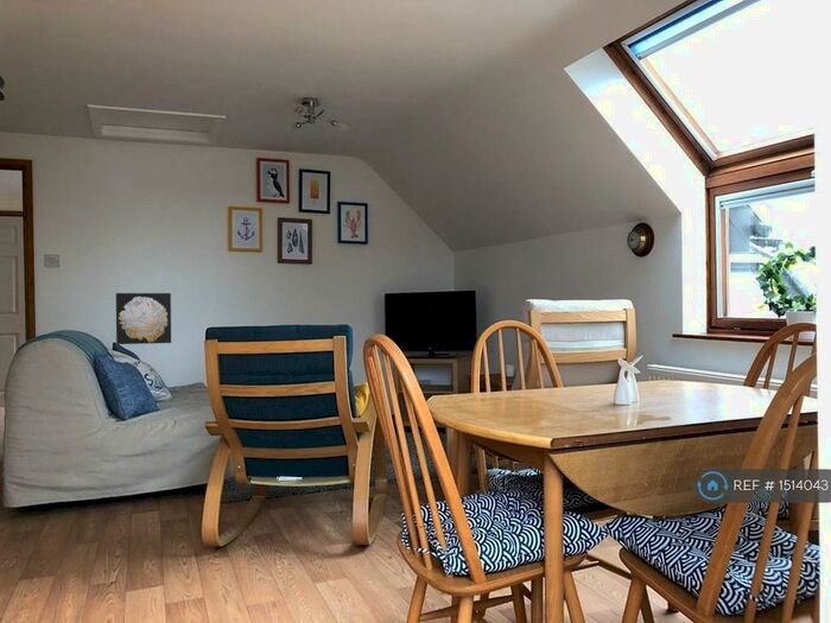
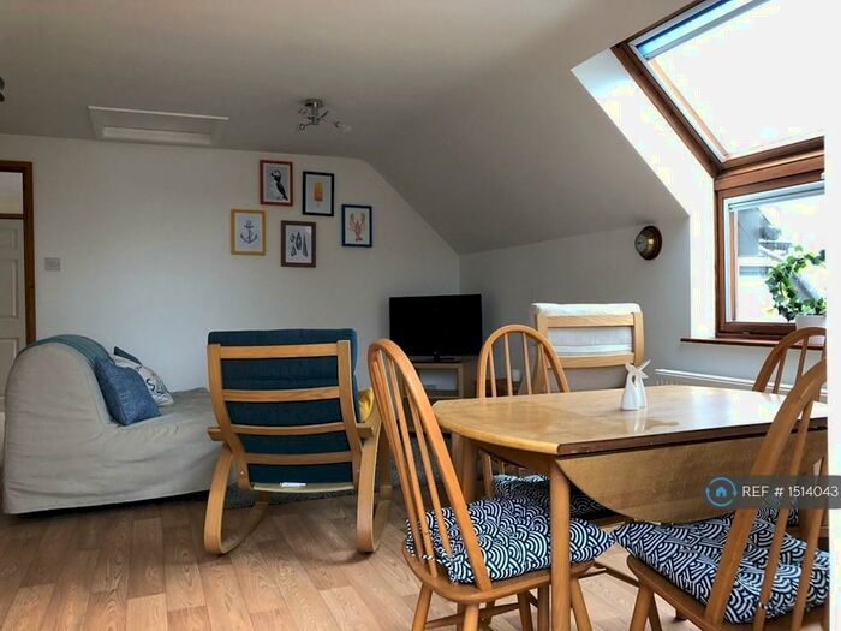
- wall art (144, 318)
